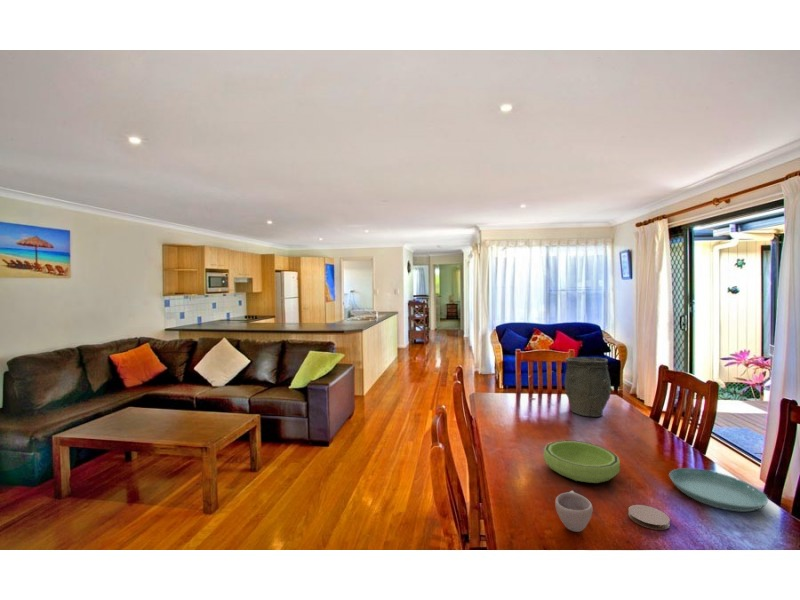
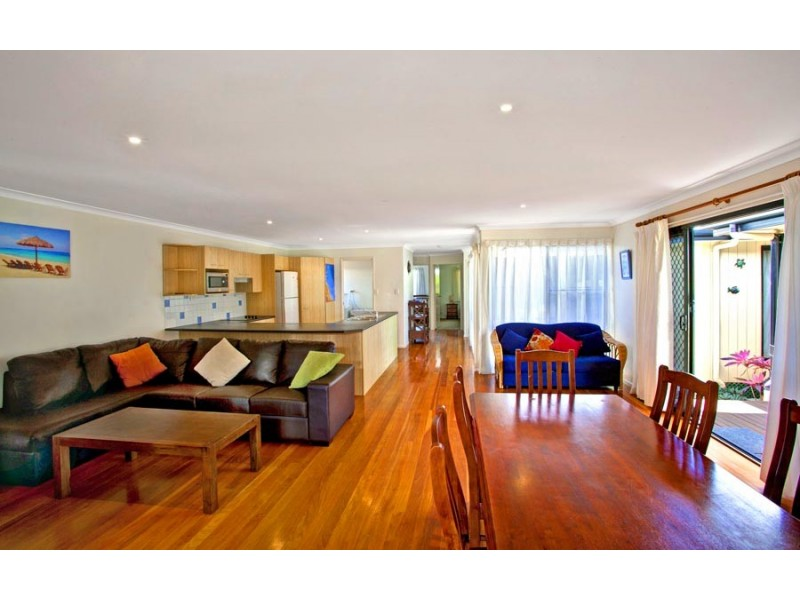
- coaster (648, 516)
- vase (587, 385)
- bowl (580, 462)
- cup (572, 511)
- saucer (715, 489)
